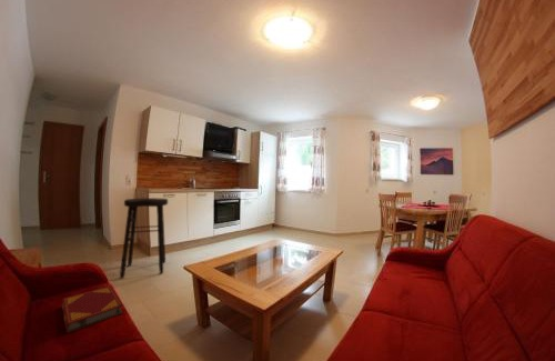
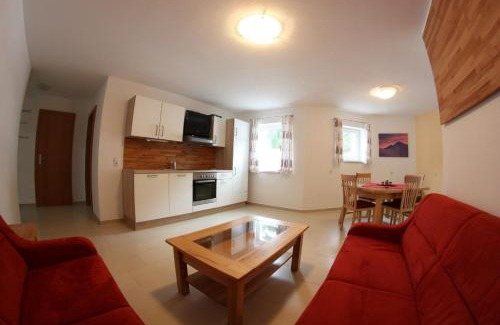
- hardback book (91, 305)
- stool (145, 231)
